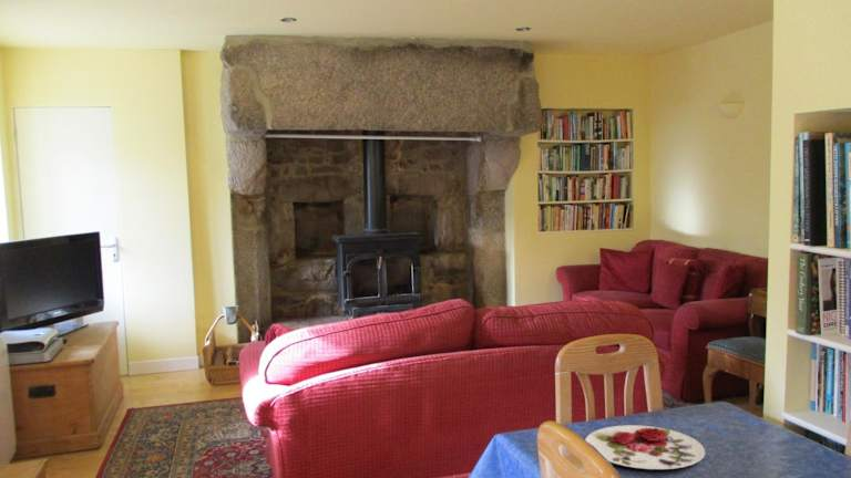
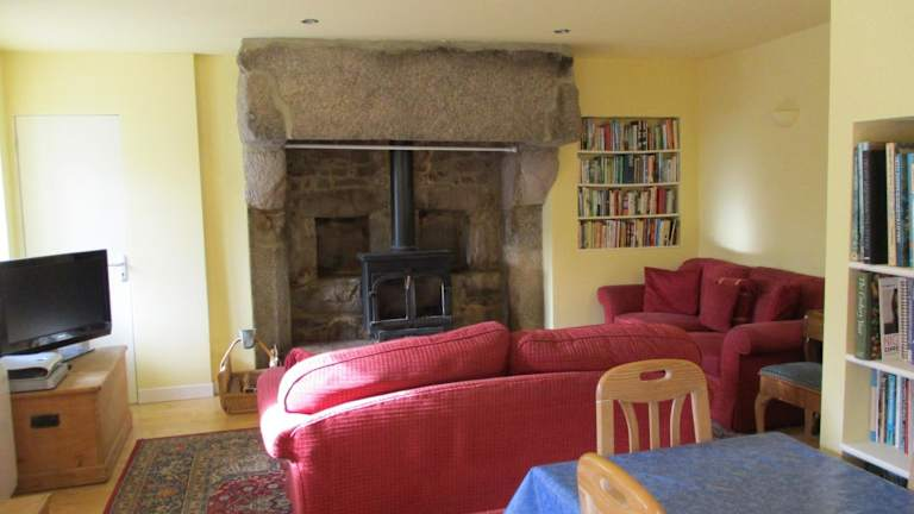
- plate (643, 444)
